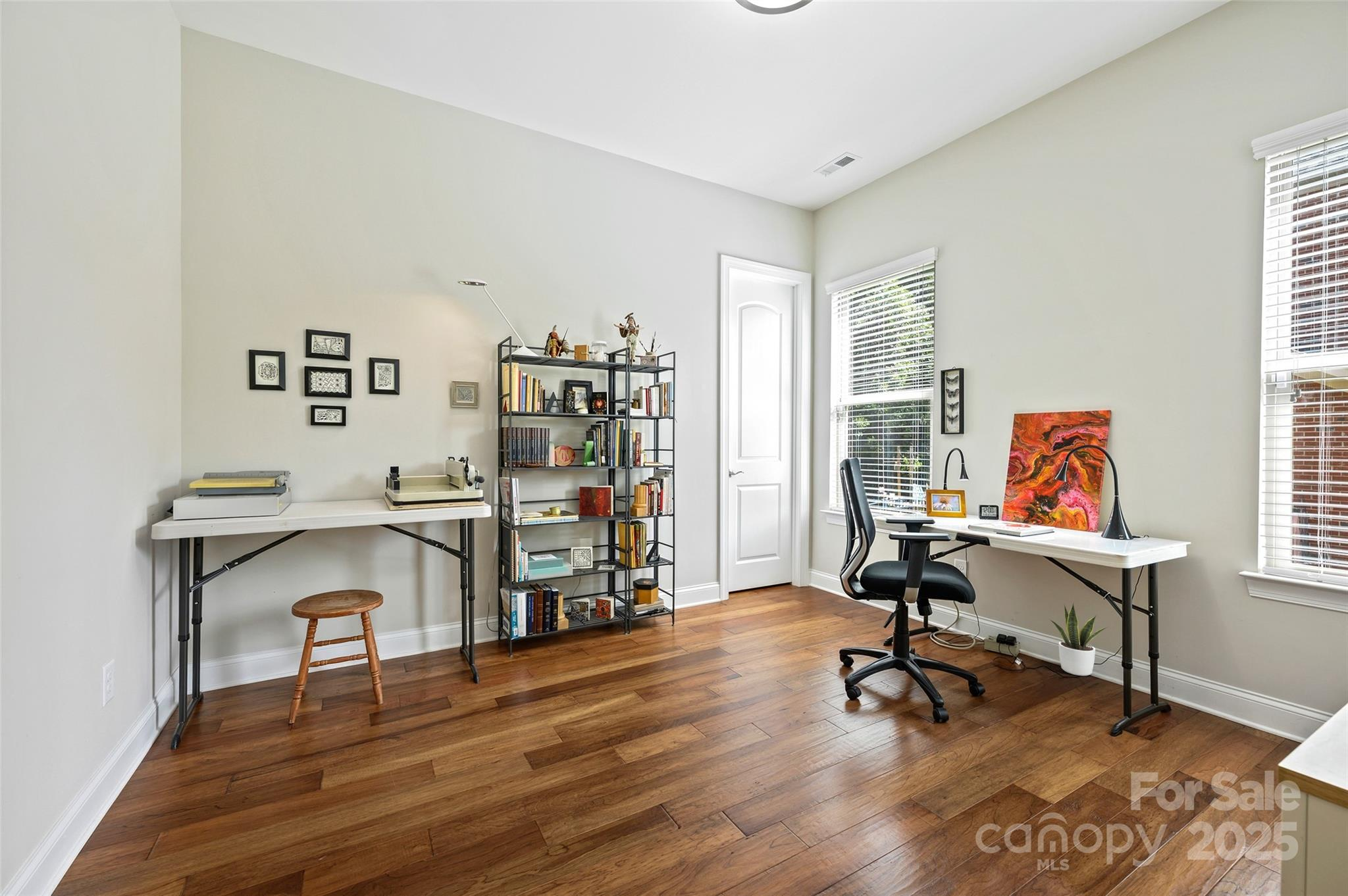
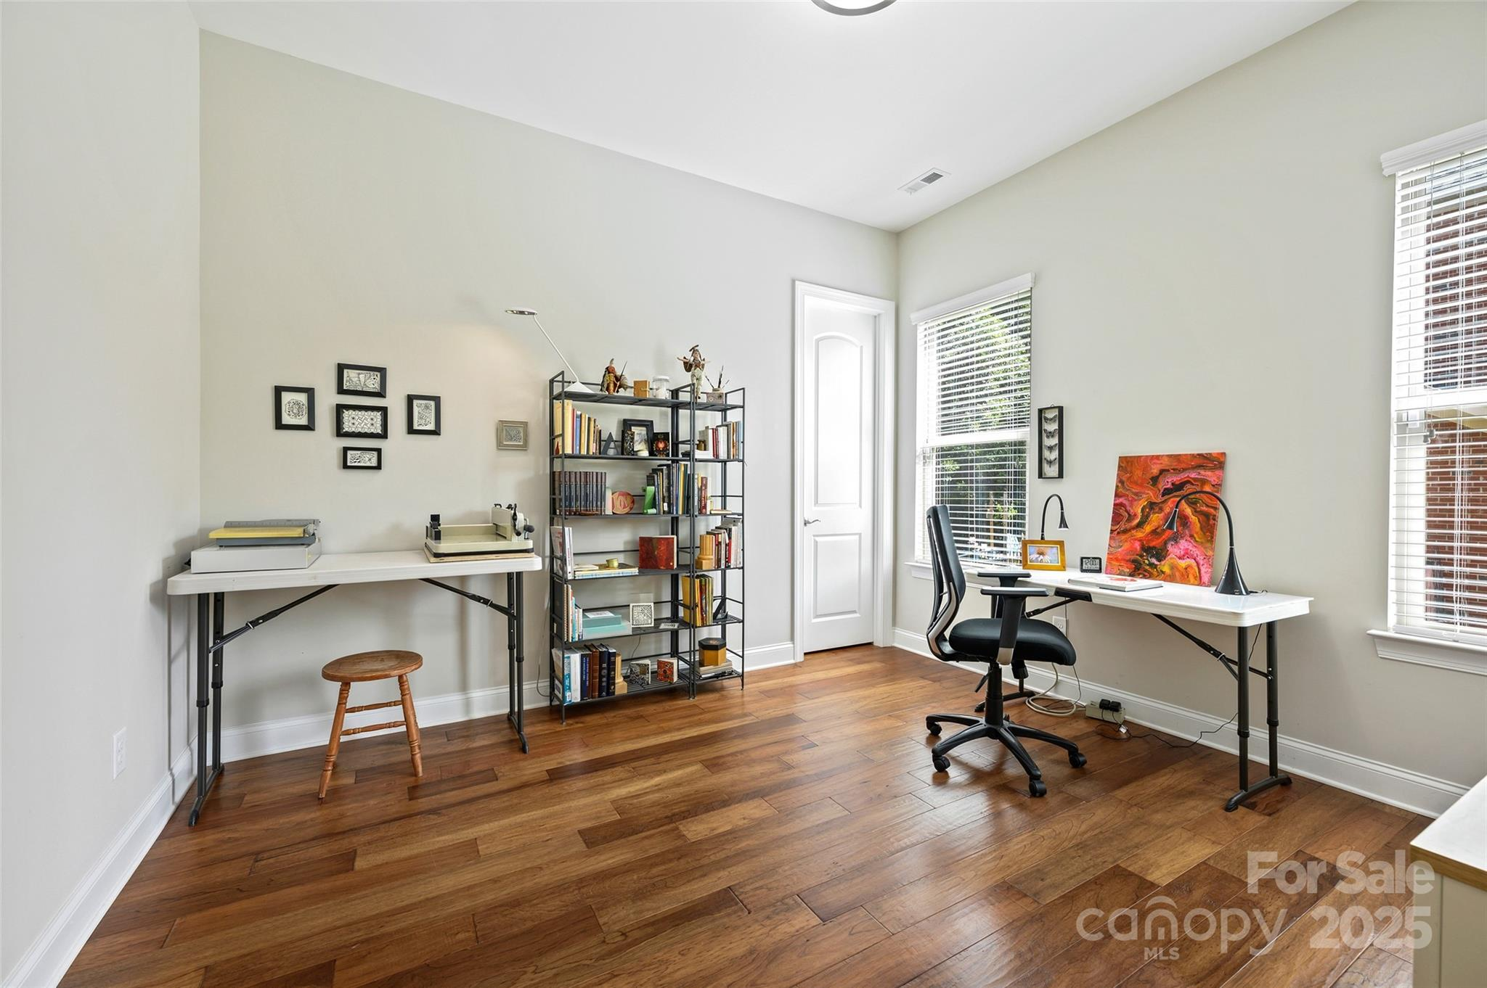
- potted plant (1077, 637)
